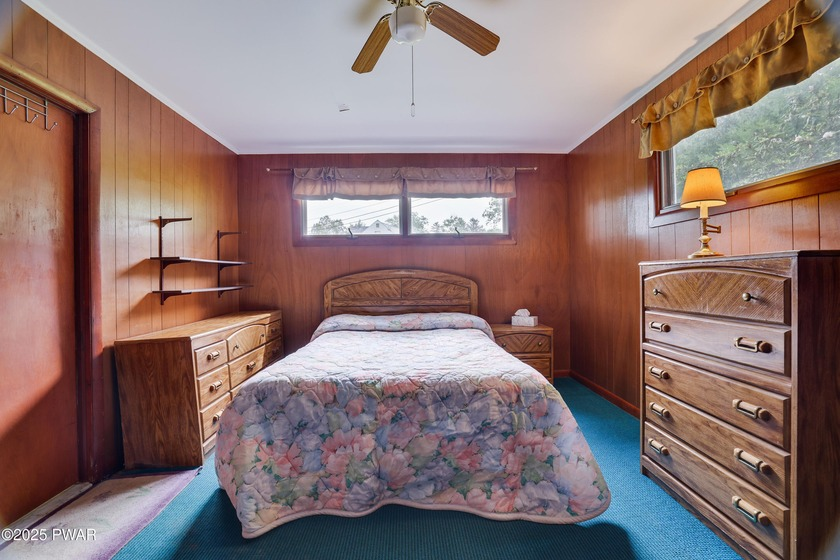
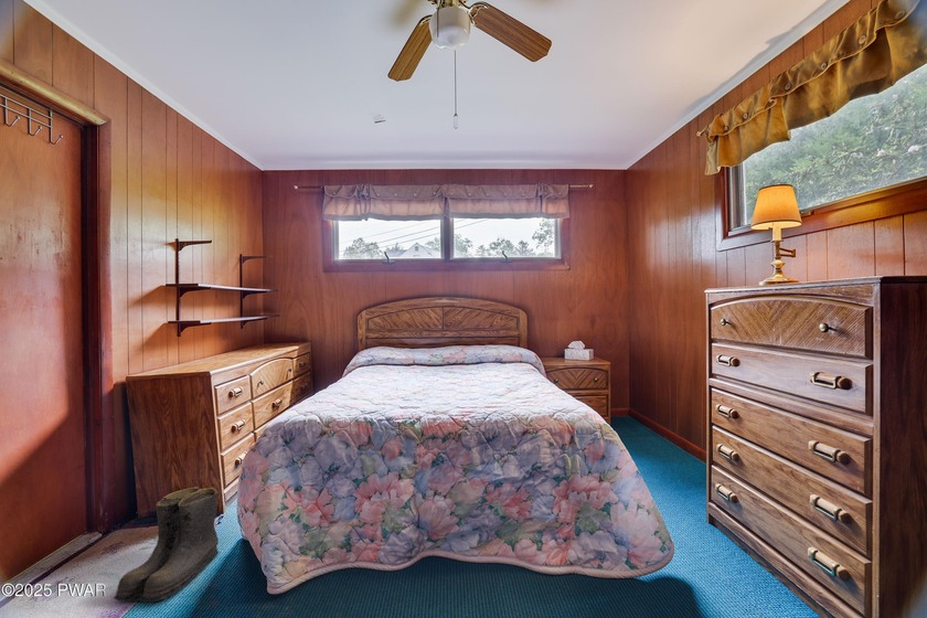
+ boots (171, 539)
